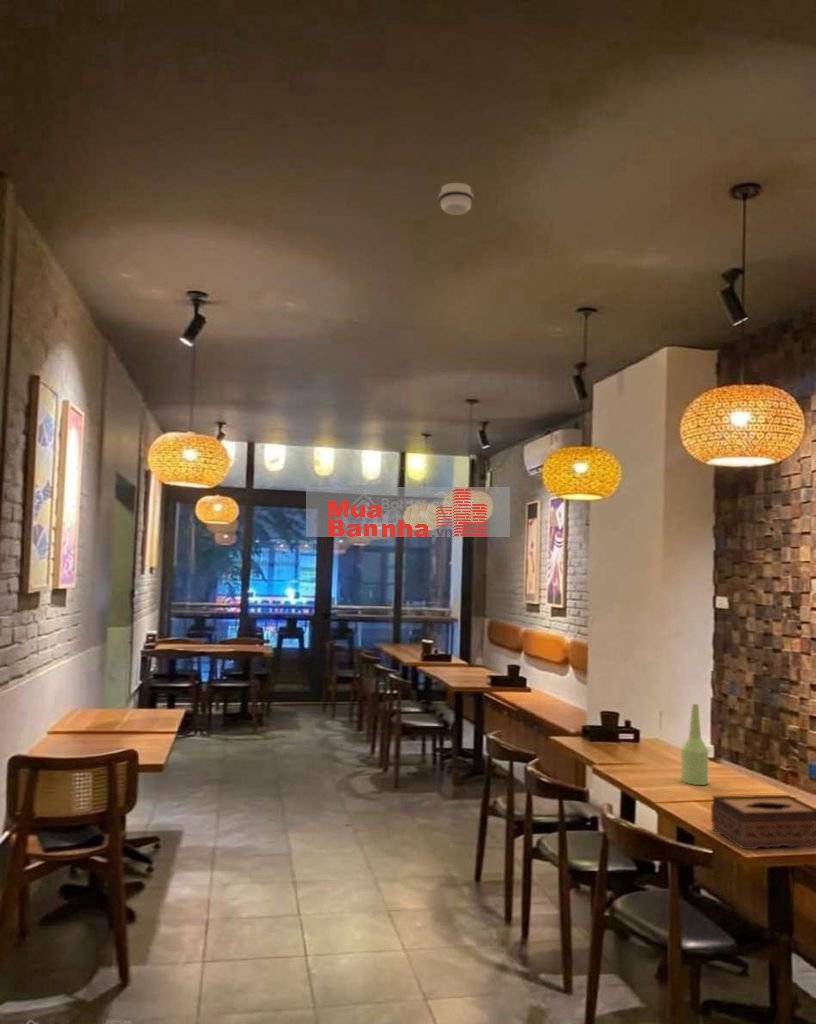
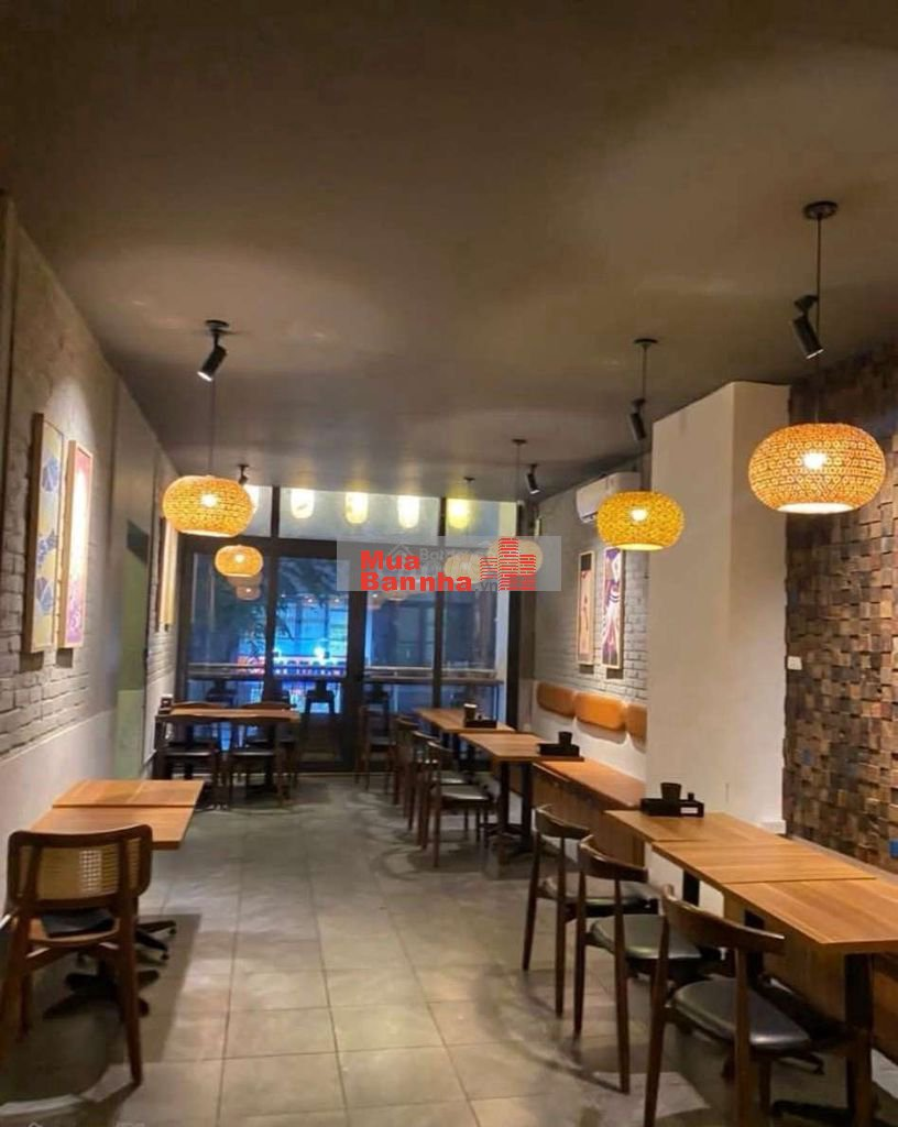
- bottle (694, 742)
- tissue box (766, 821)
- smoke detector (456, 199)
